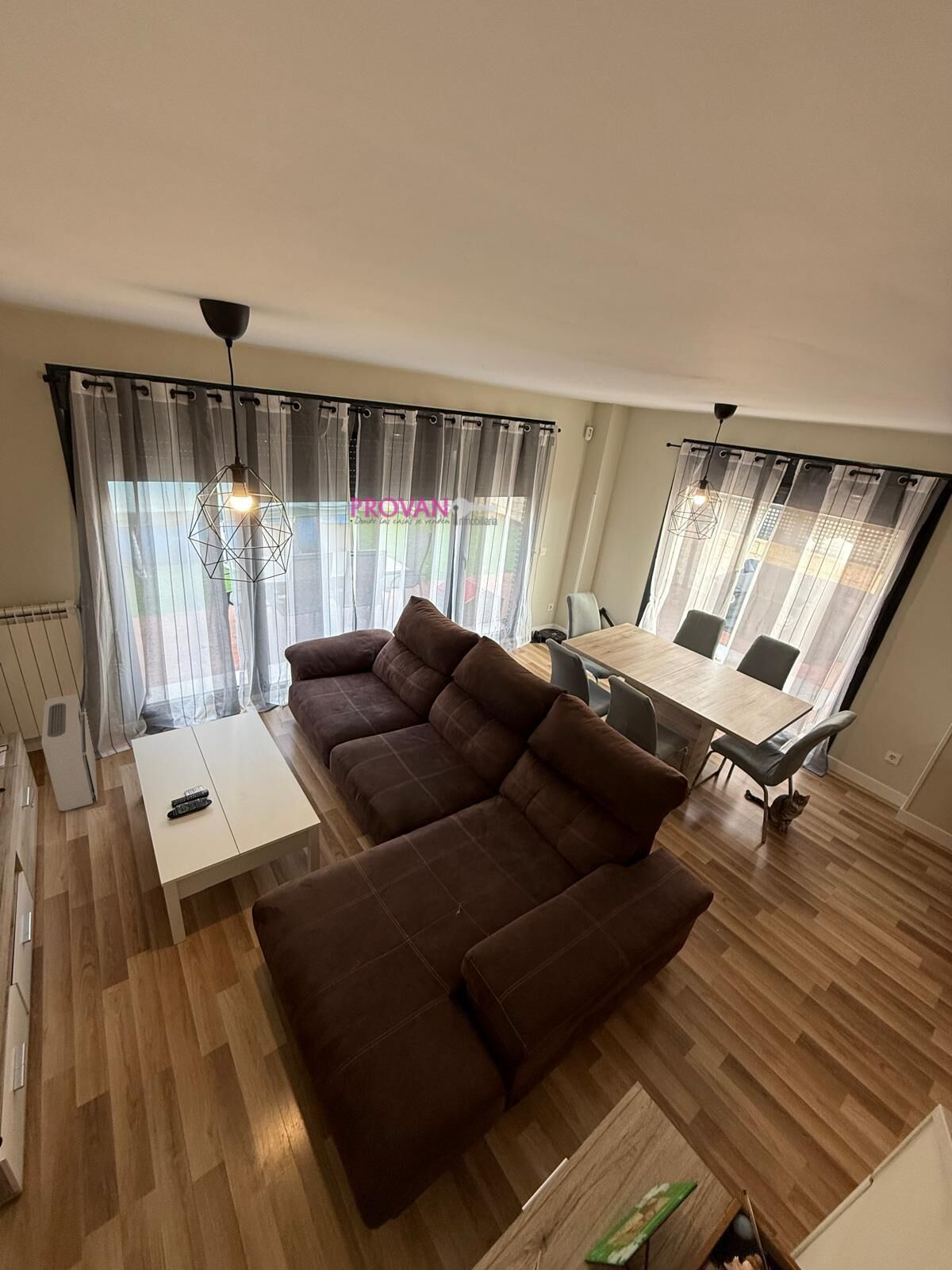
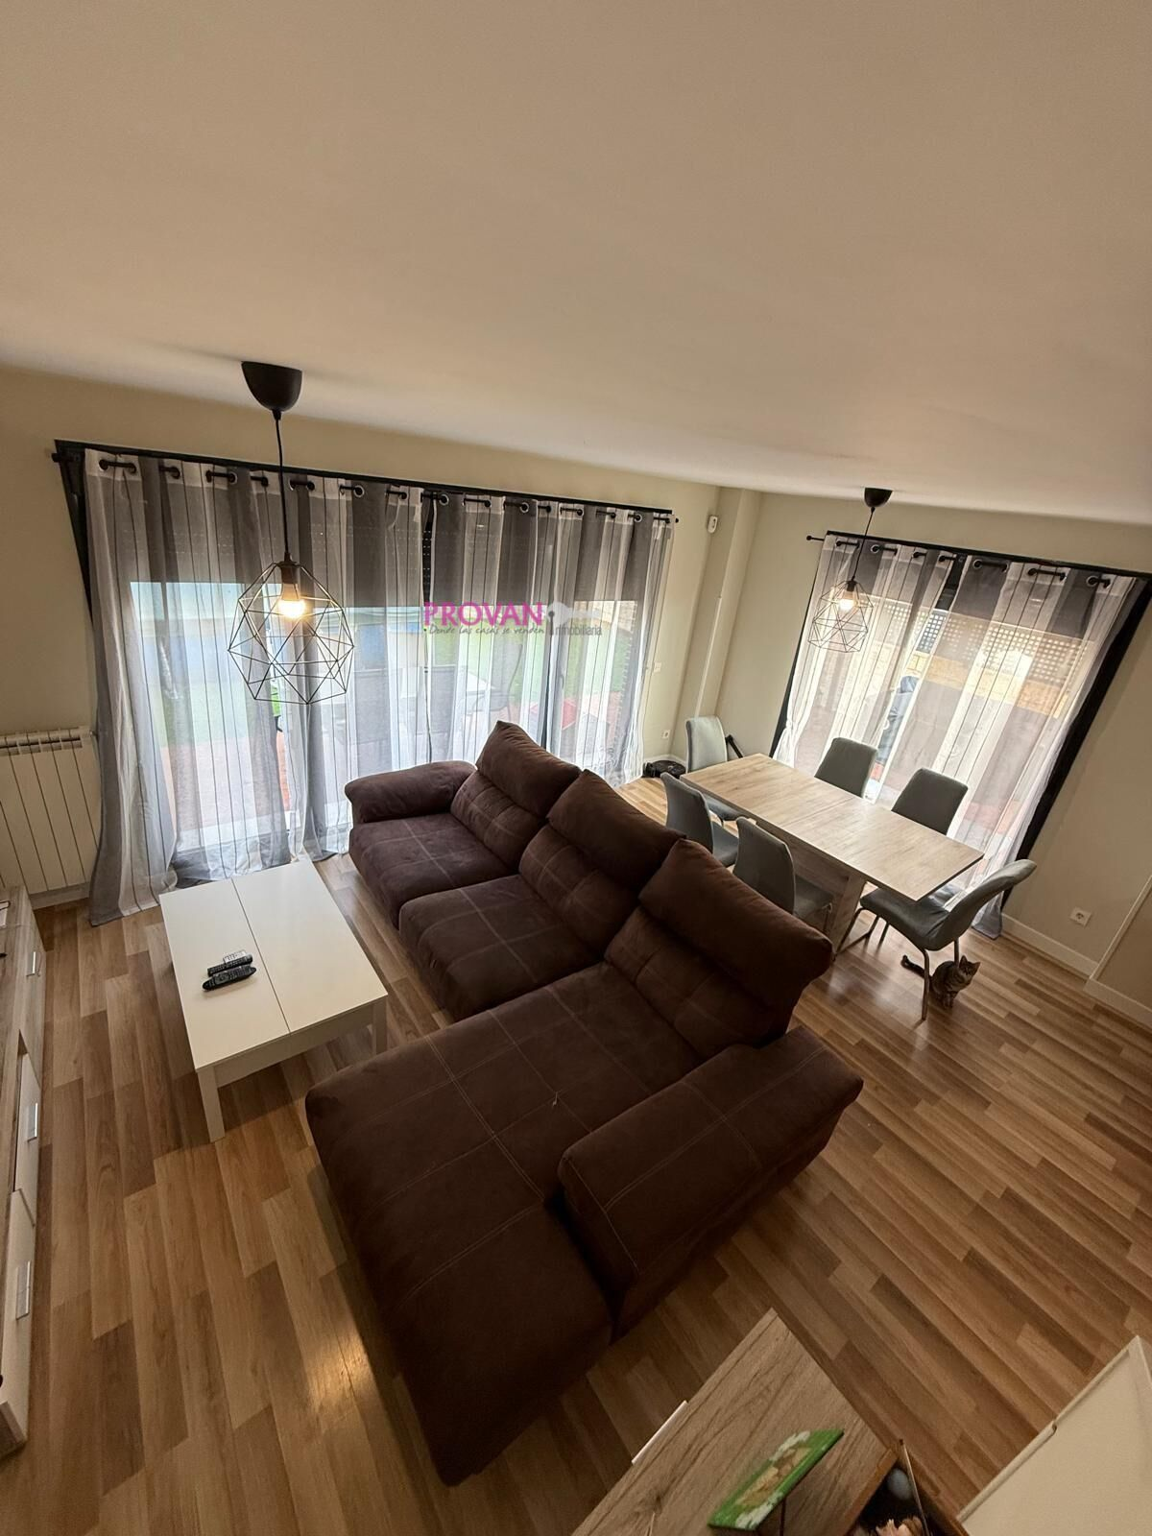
- air purifier (71, 749)
